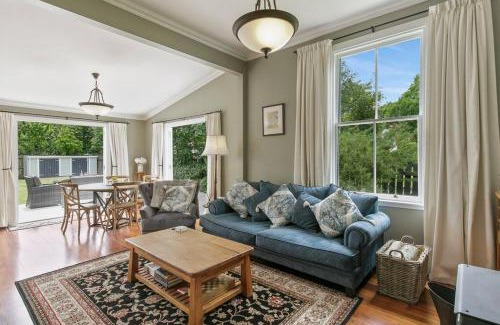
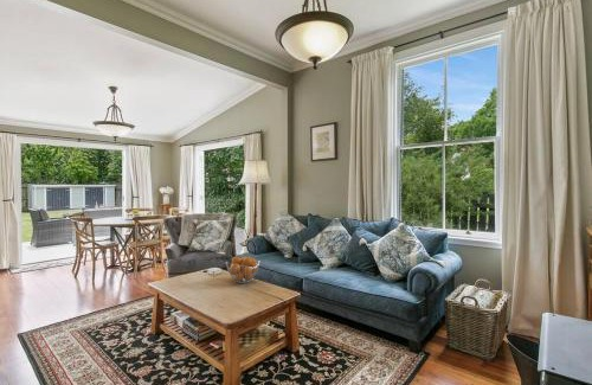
+ fruit basket (243, 268)
